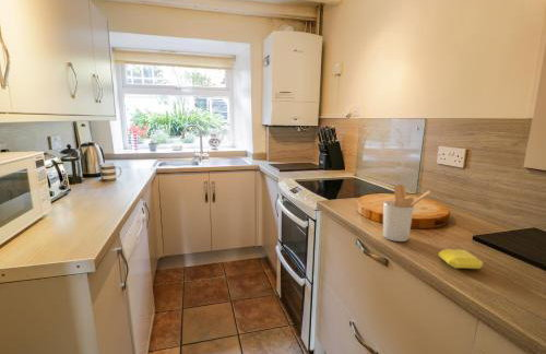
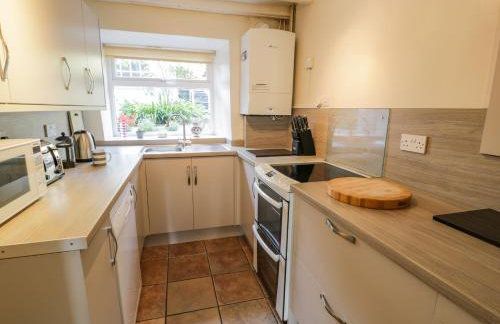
- utensil holder (405, 213)
- soap bar (460, 258)
